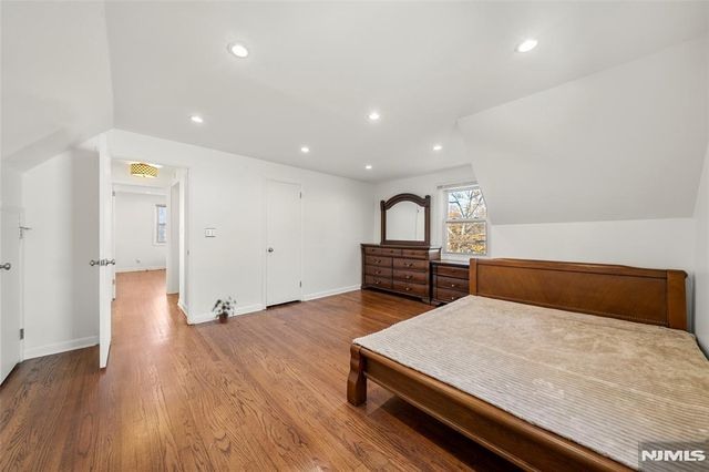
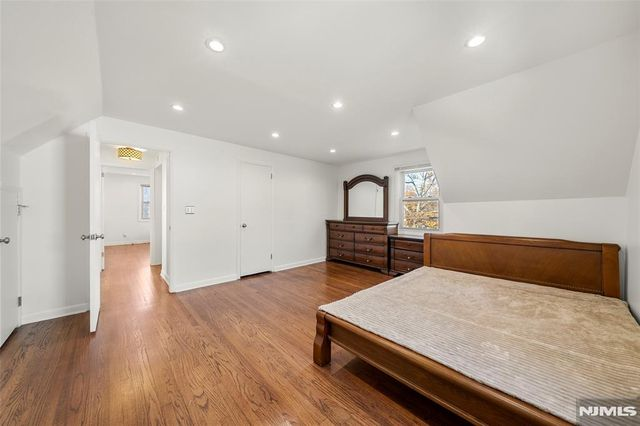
- potted plant (225, 308)
